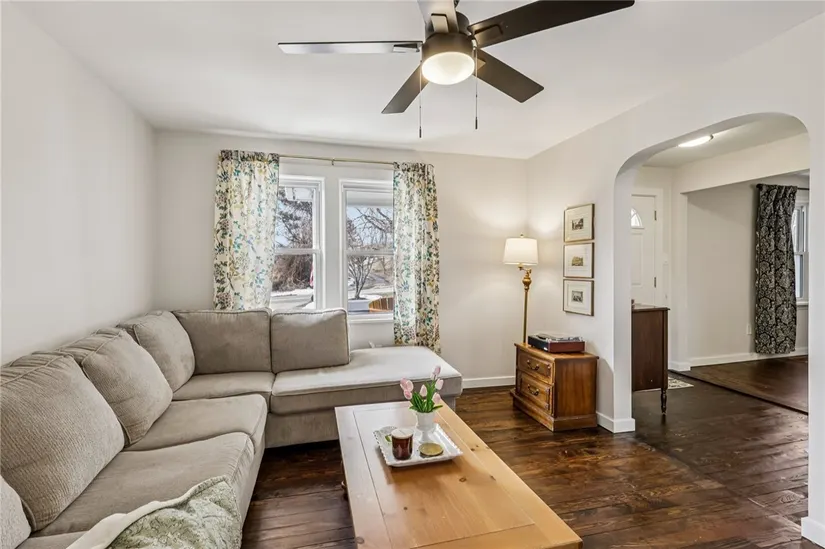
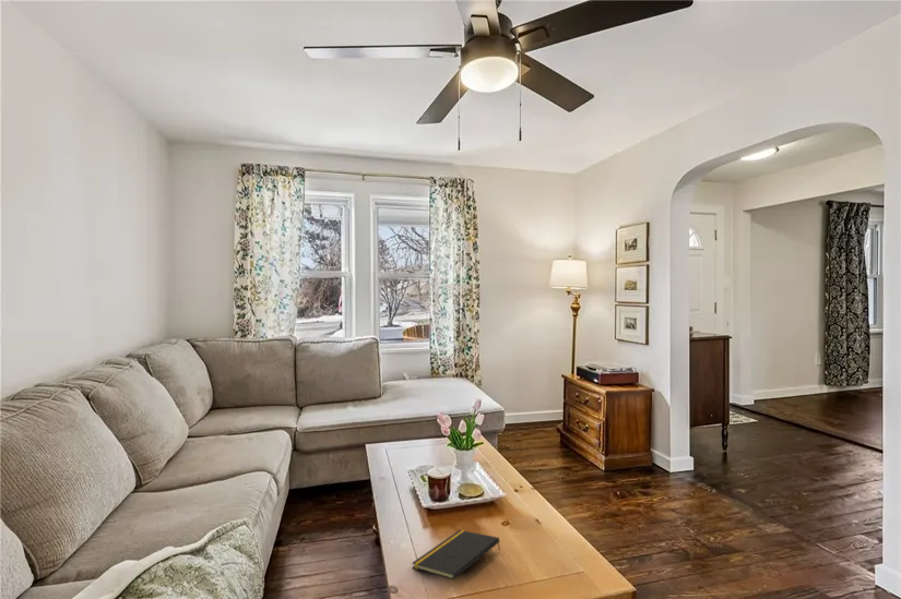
+ notepad (457, 552)
